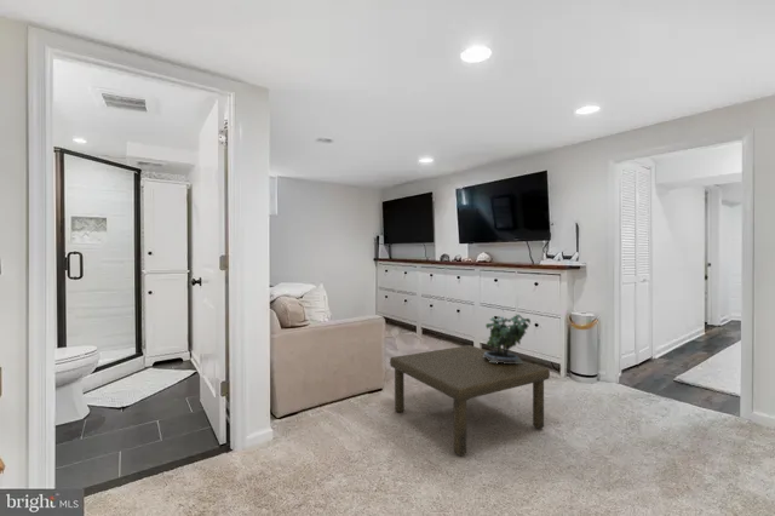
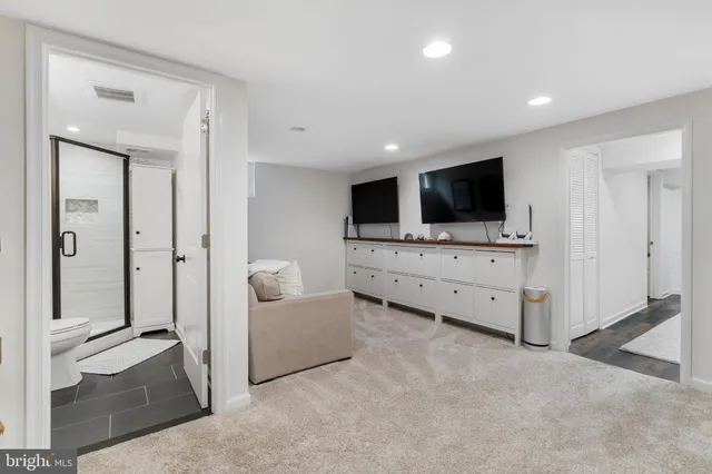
- potted plant (504, 337)
- coffee table (465, 390)
